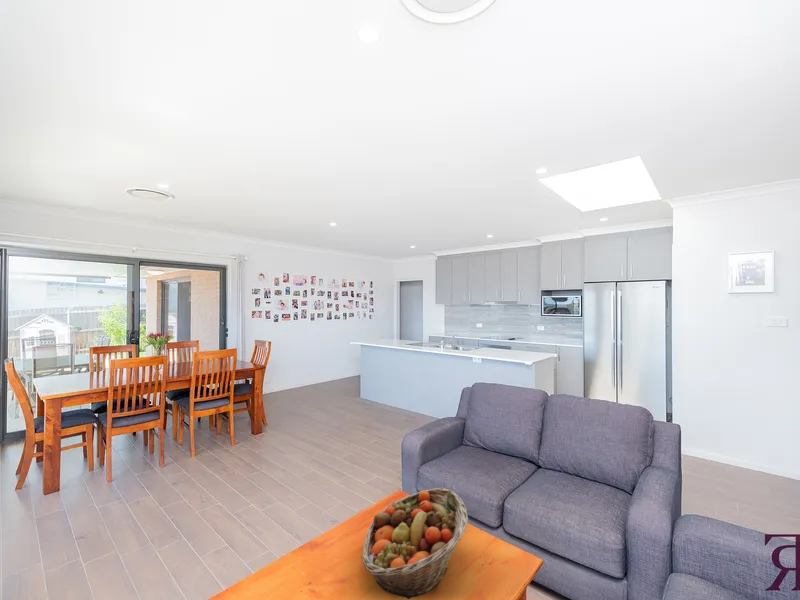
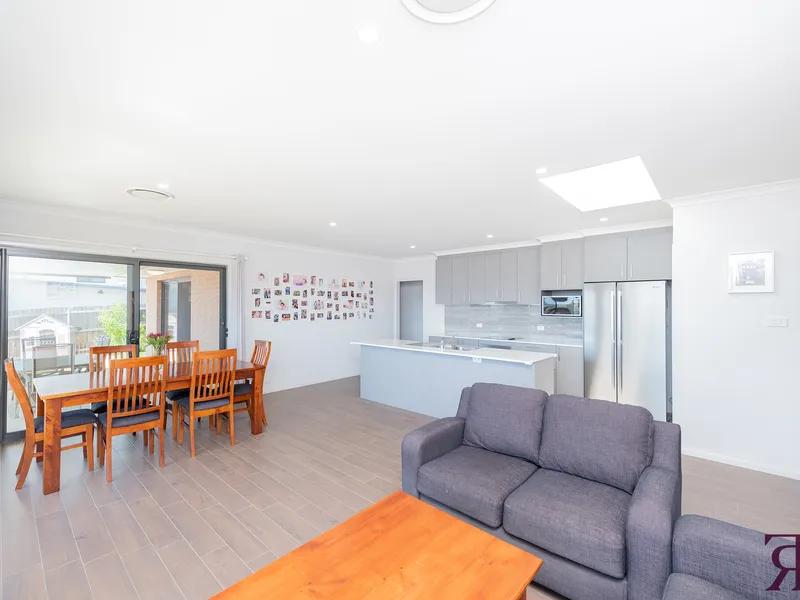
- fruit basket (415, 535)
